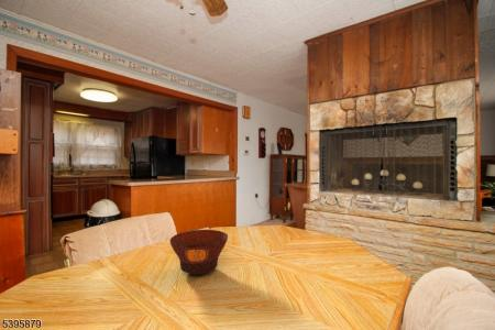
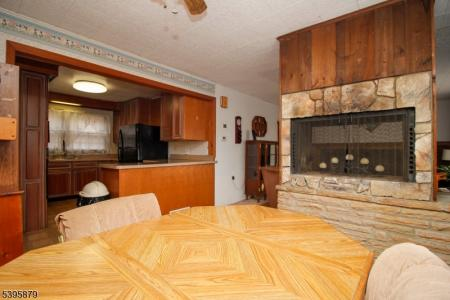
- bowl (199, 253)
